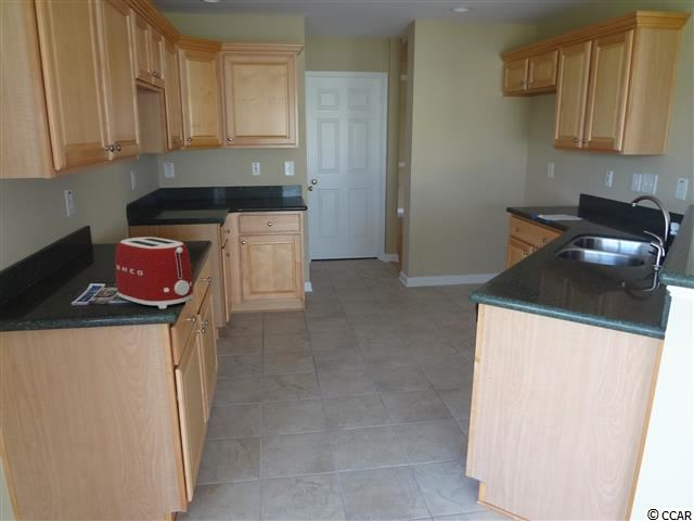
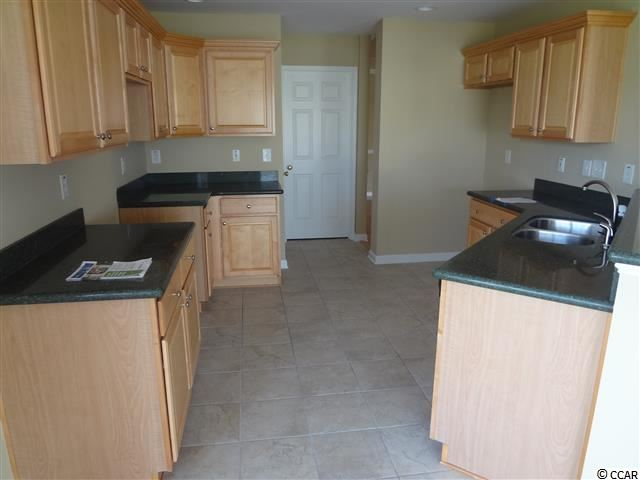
- toaster (154, 270)
